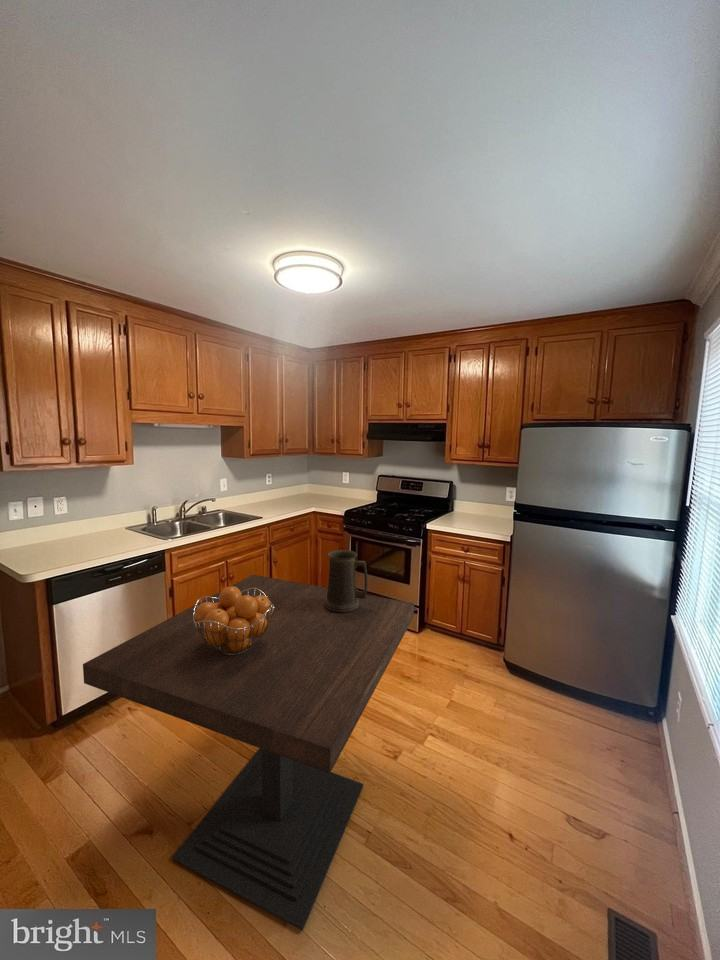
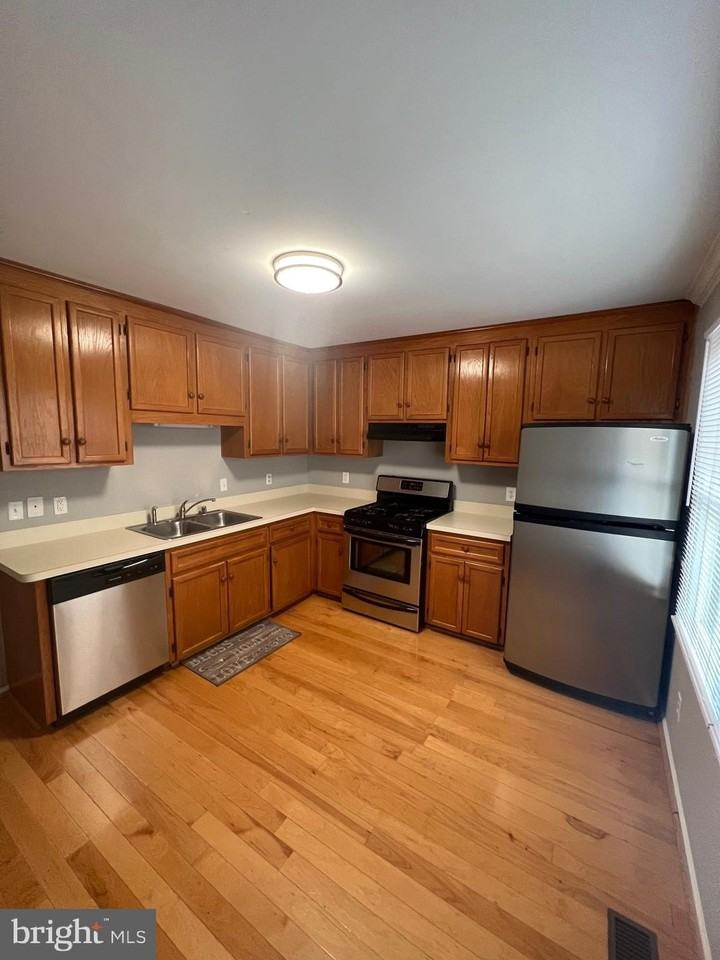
- dining table (277, 726)
- fruit basket (234, 618)
- beer mug (345, 580)
